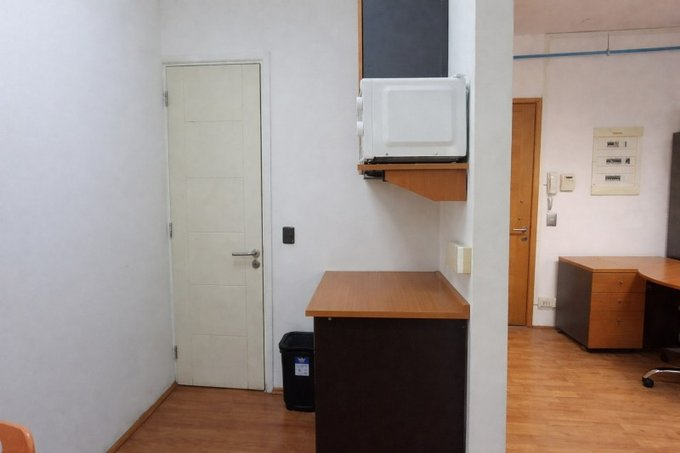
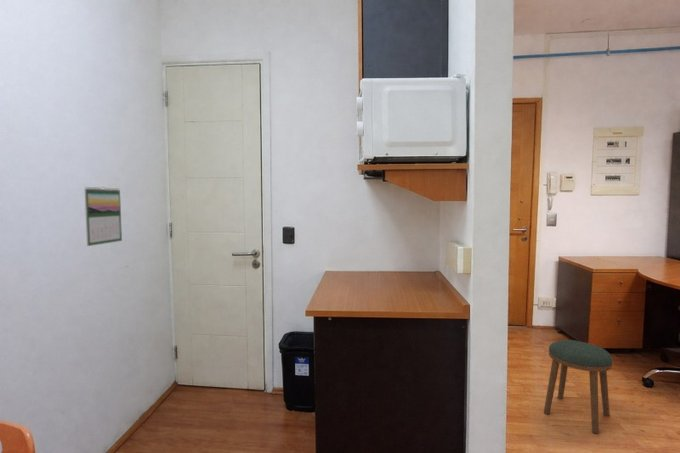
+ stool (579, 369)
+ calendar (104, 215)
